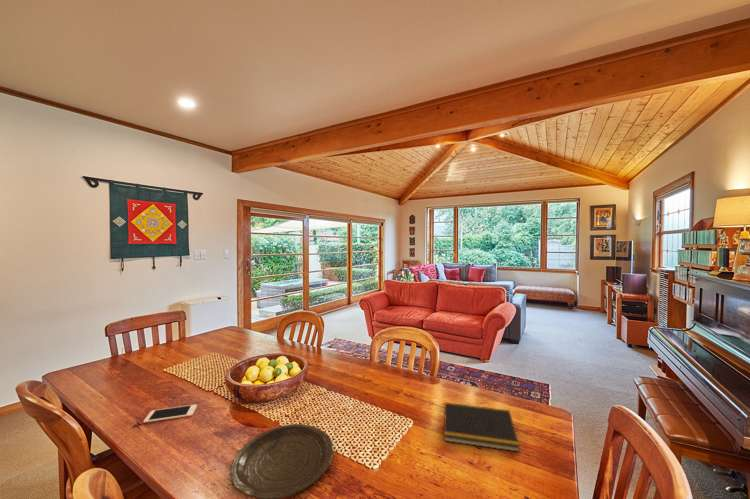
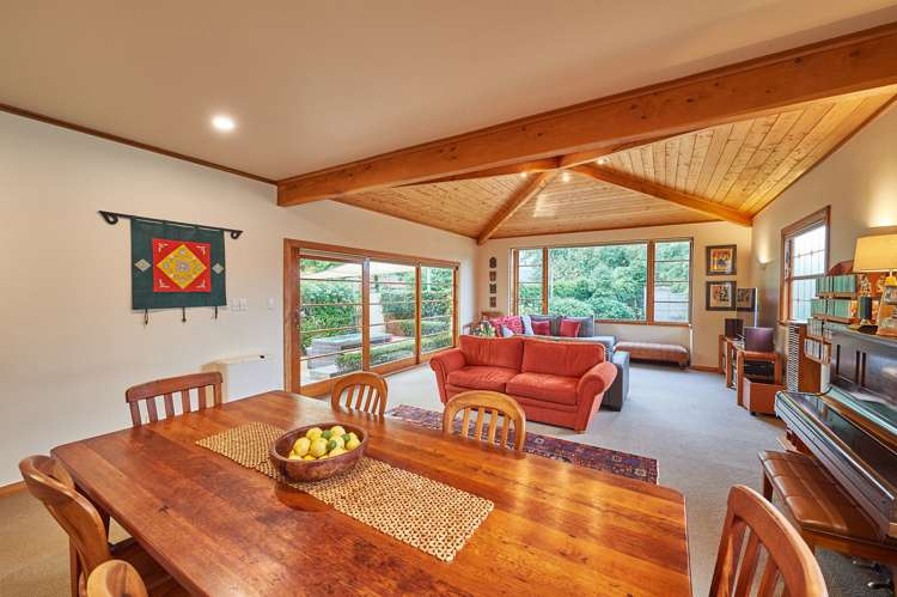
- cell phone (171, 413)
- plate (284, 457)
- notepad (478, 424)
